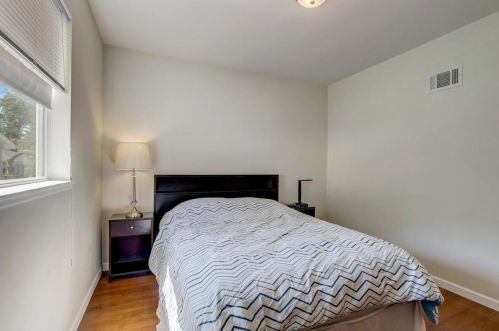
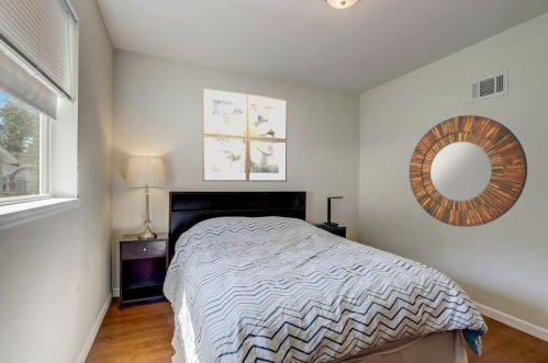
+ home mirror (457, 171)
+ wall art (246, 138)
